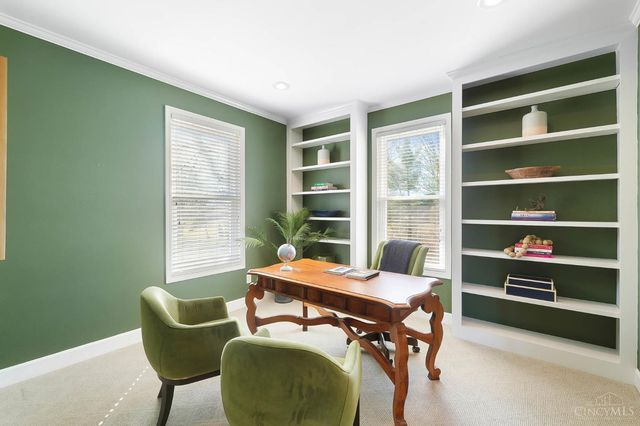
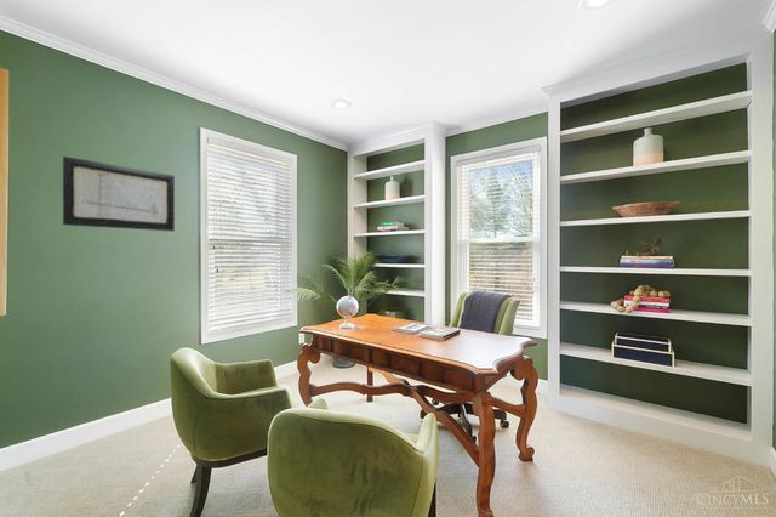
+ wall art (124, 197)
